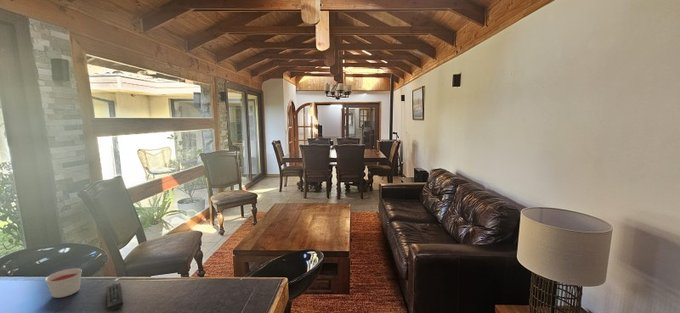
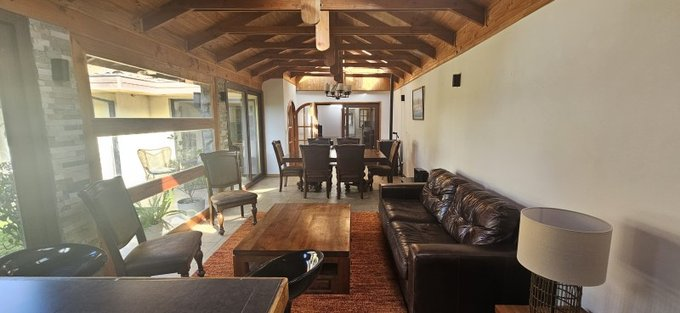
- remote control (114, 294)
- candle (65, 283)
